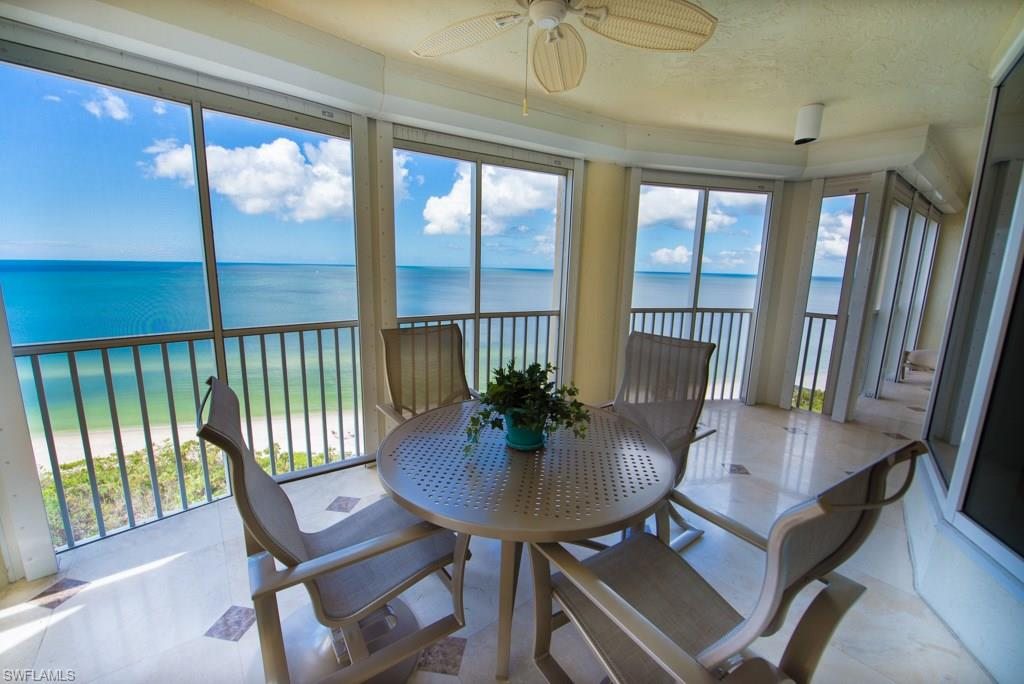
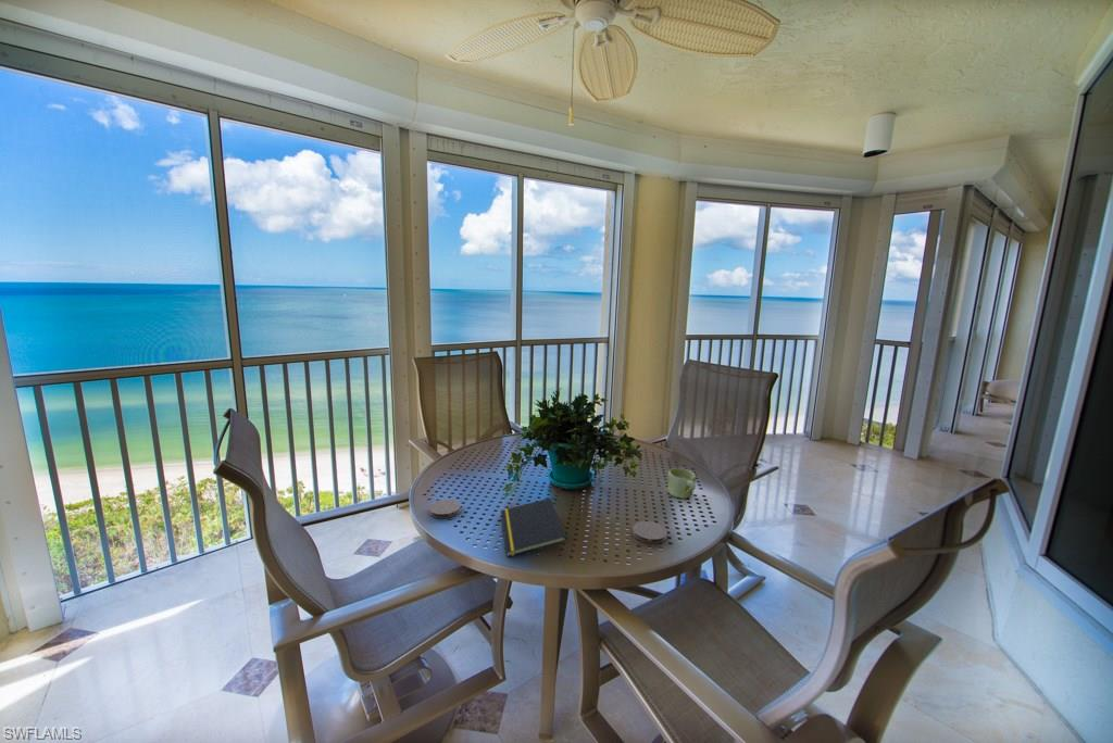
+ notepad (530, 524)
+ mug (683, 484)
+ coaster (445, 508)
+ coaster (649, 531)
